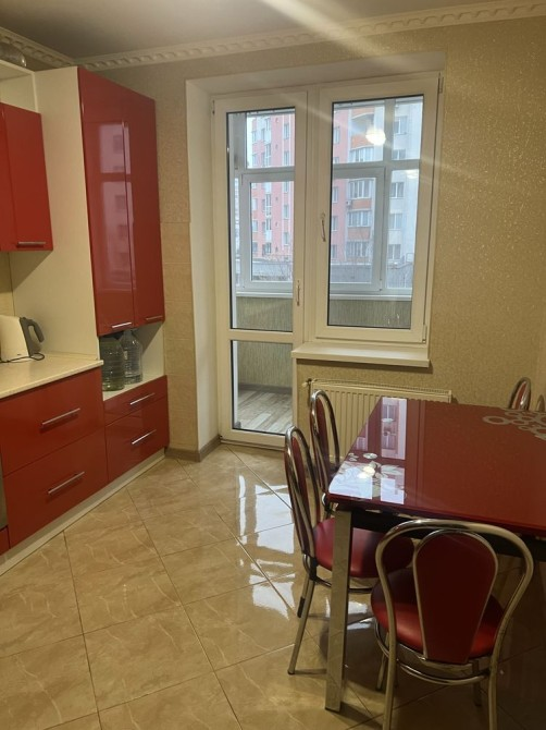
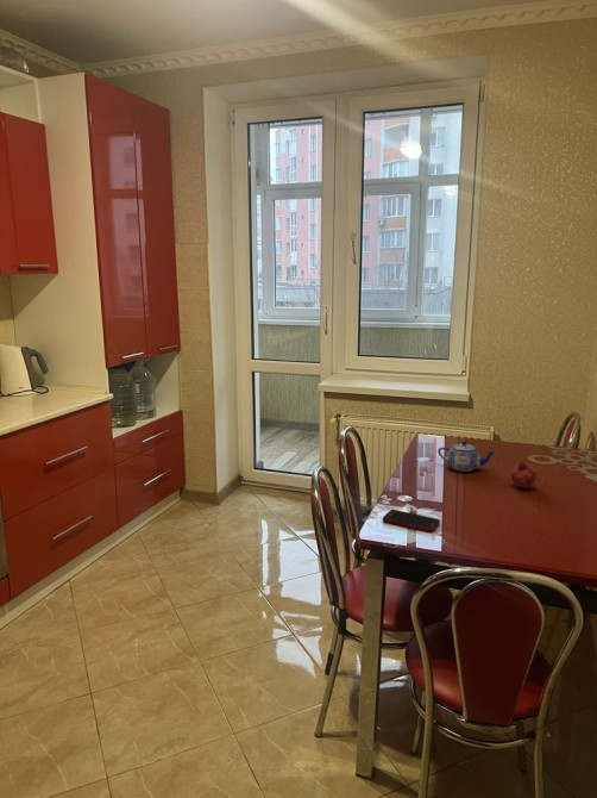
+ teapot (466, 455)
+ fruit (523, 473)
+ cell phone (410, 520)
